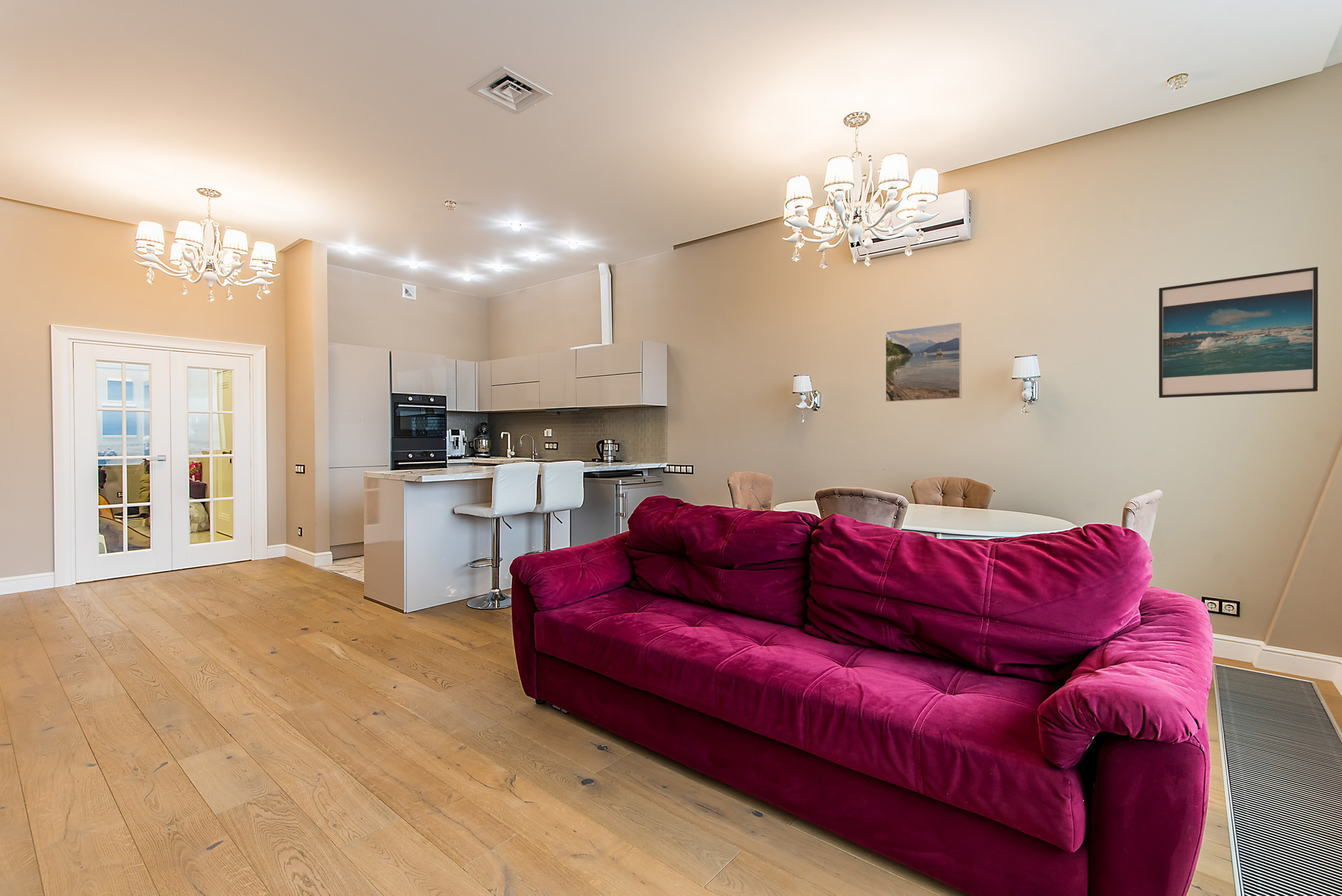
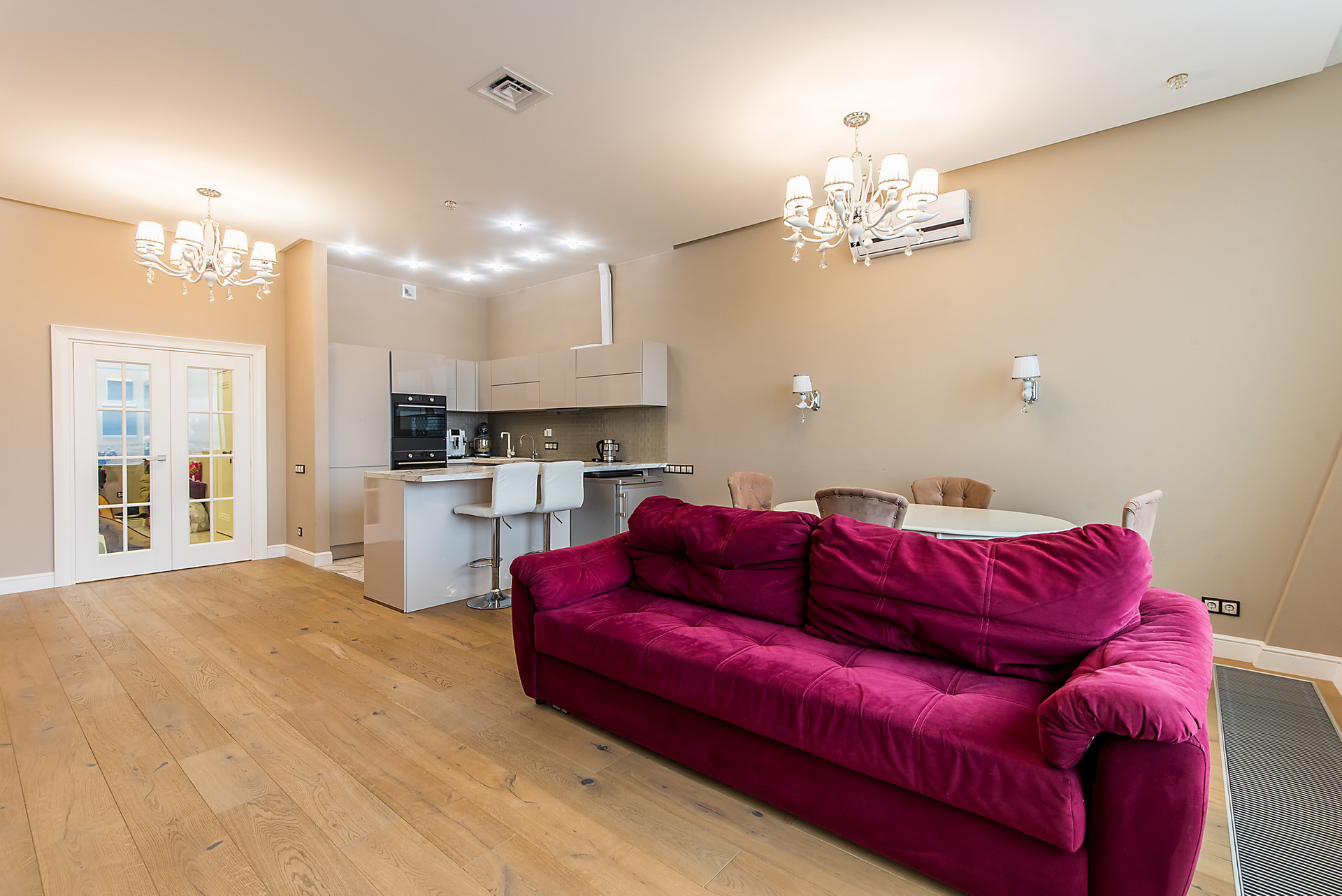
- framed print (1233, 336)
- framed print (922, 363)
